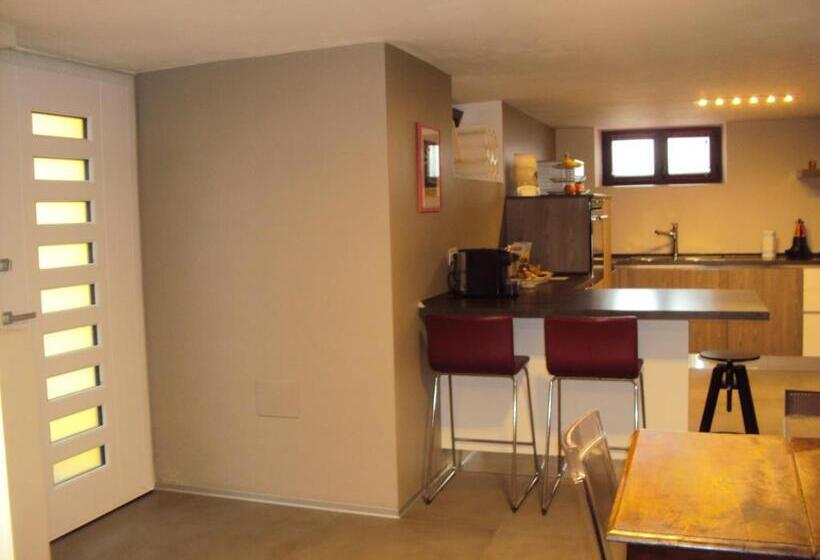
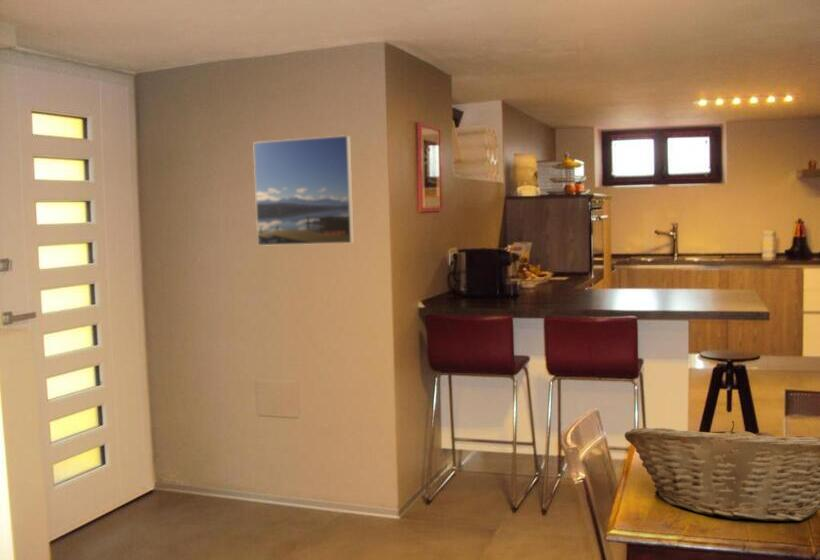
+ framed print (302, 191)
+ fruit basket (734, 460)
